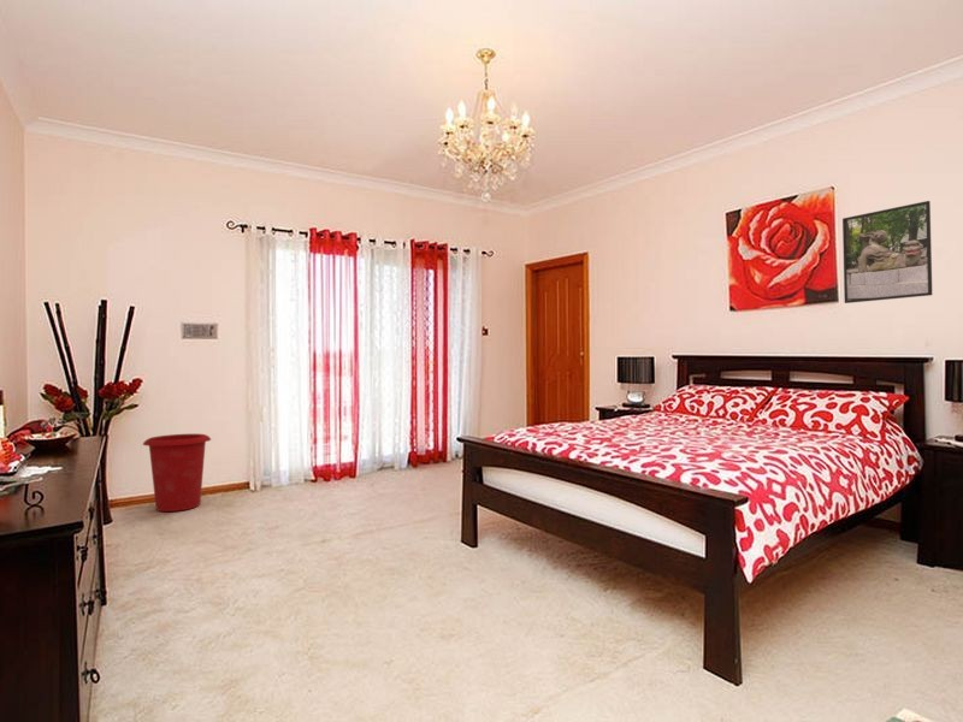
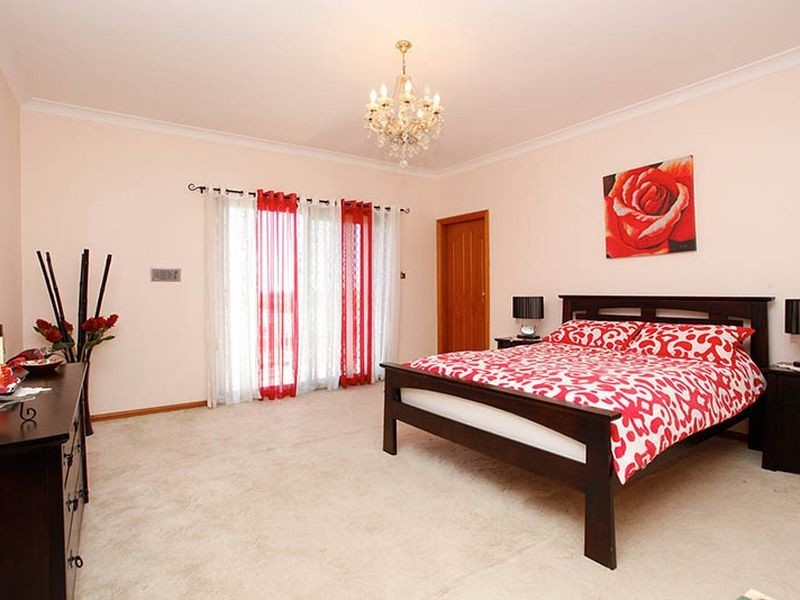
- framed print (885, 254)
- waste bin (178, 471)
